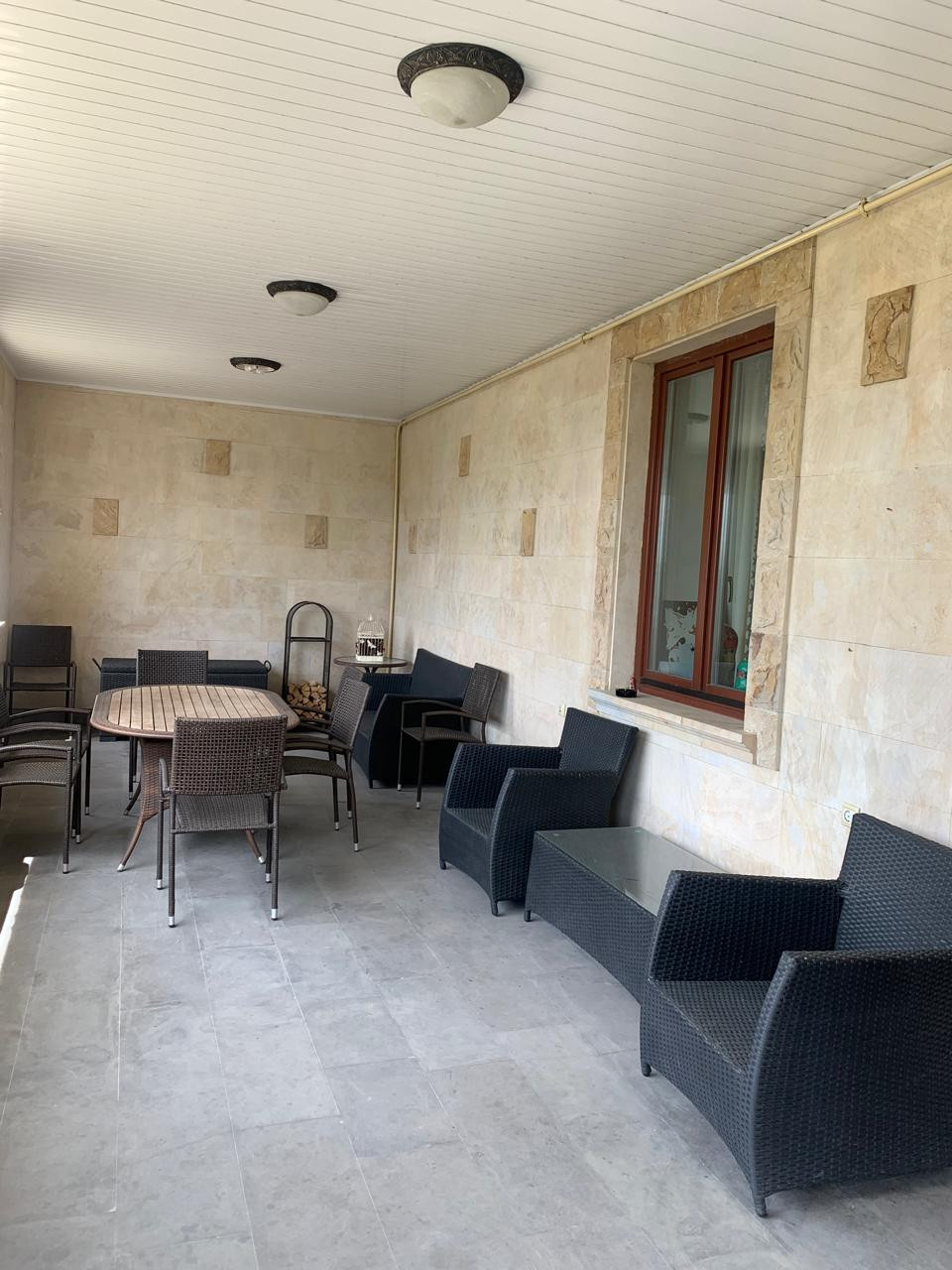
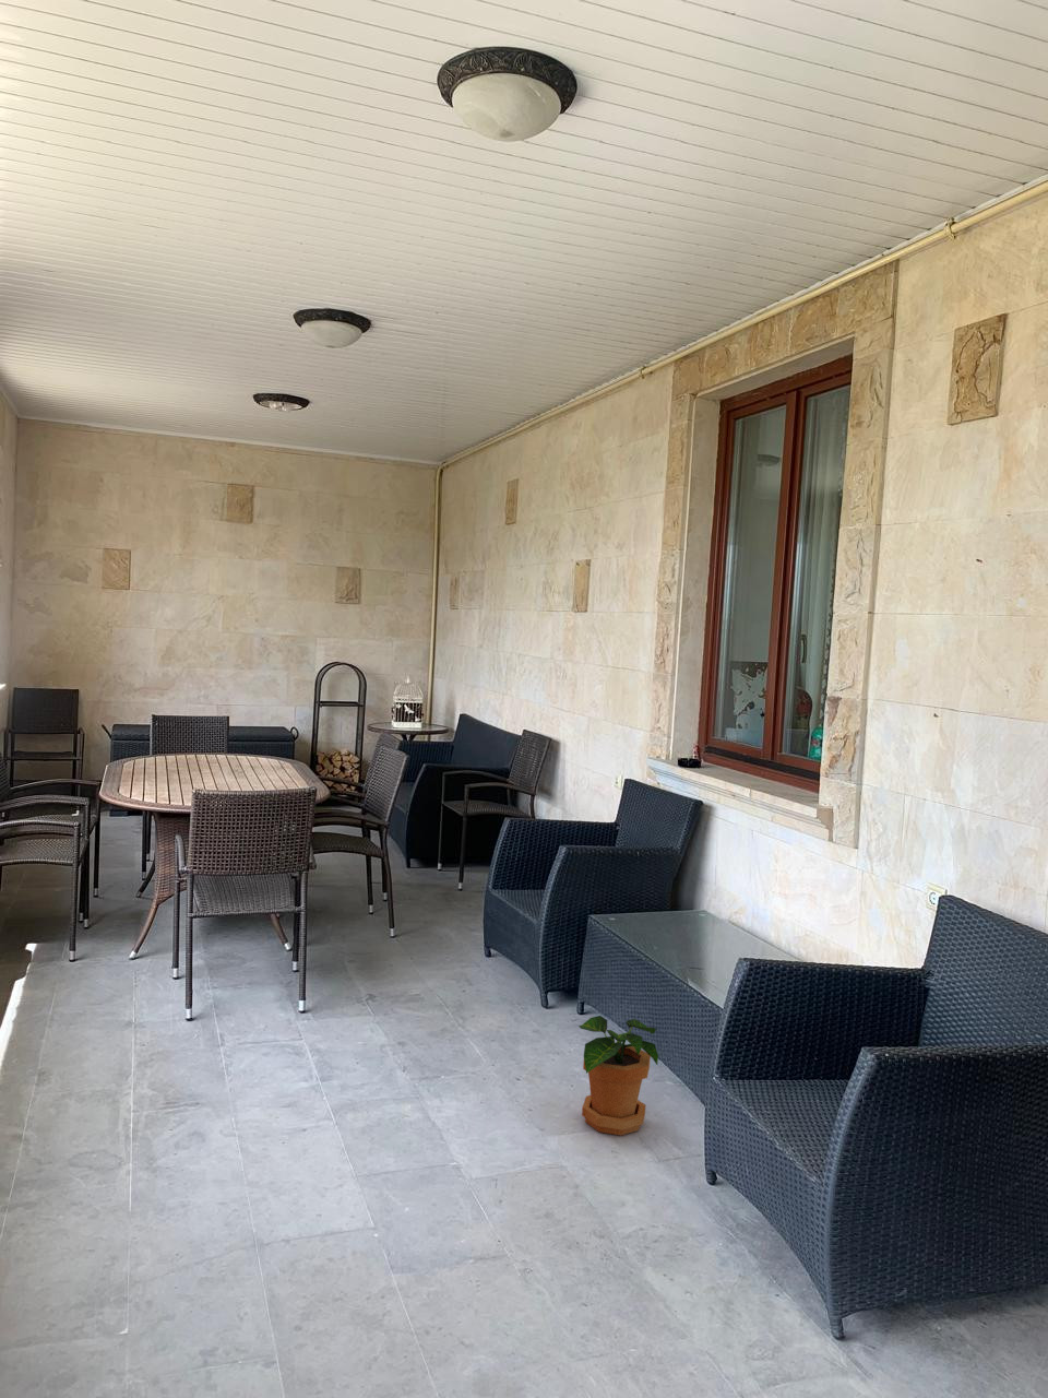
+ potted plant (607, 1073)
